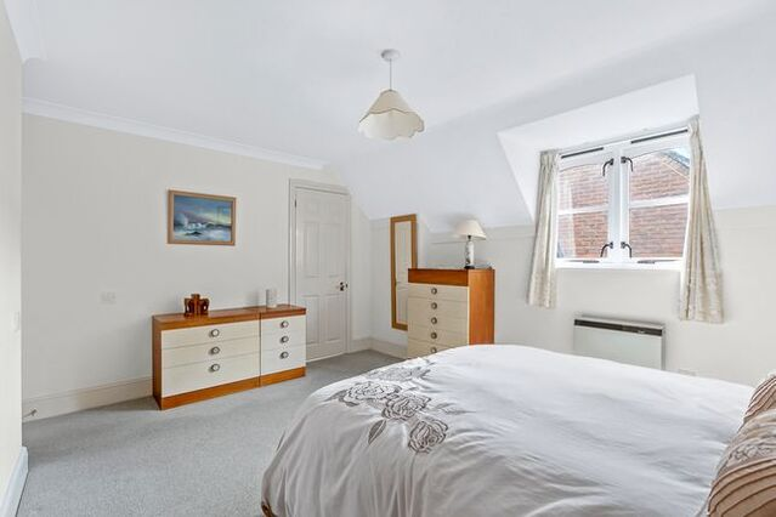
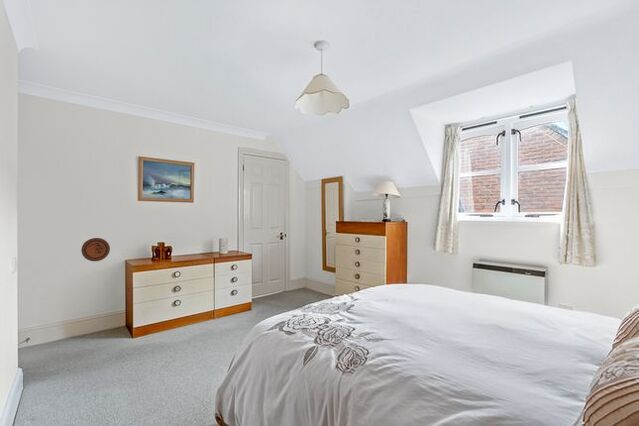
+ decorative plate (95, 249)
